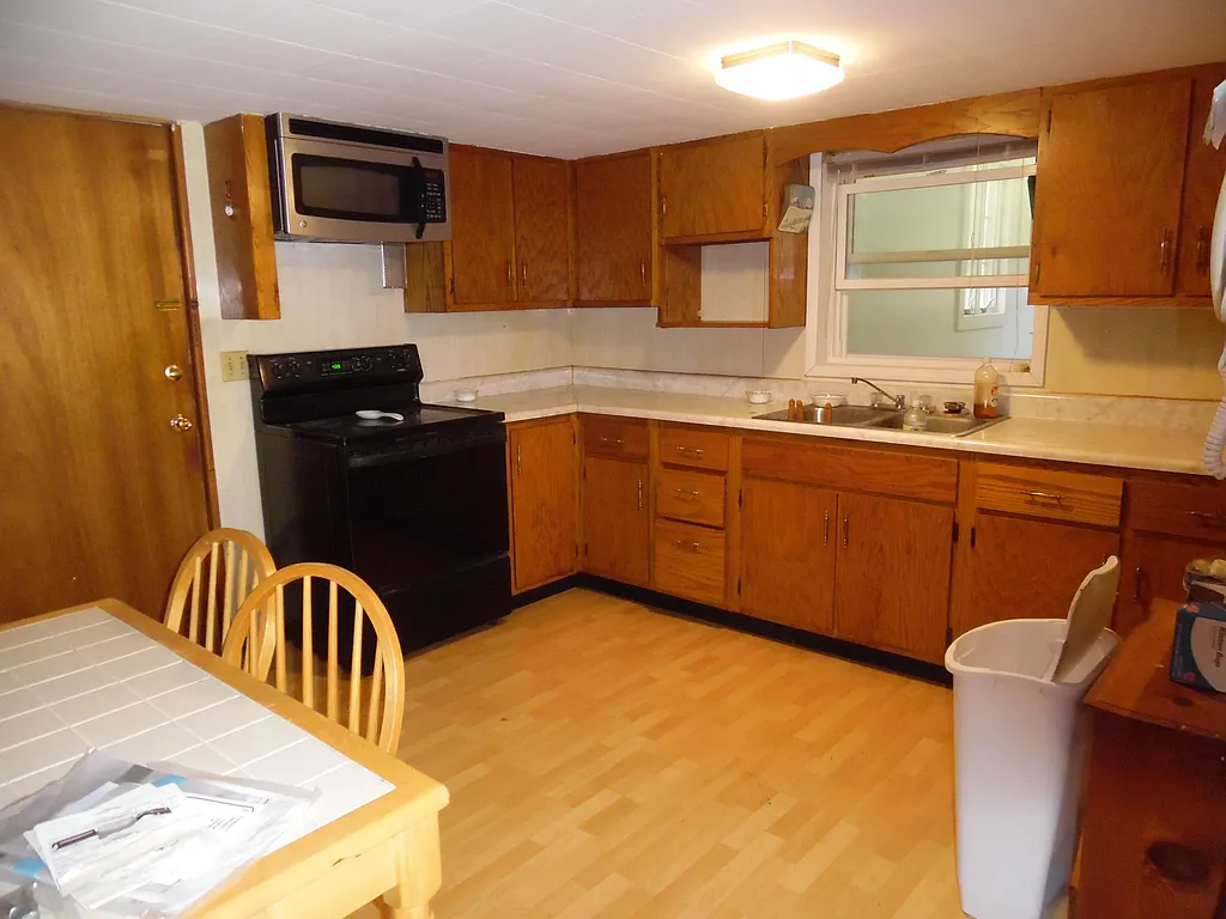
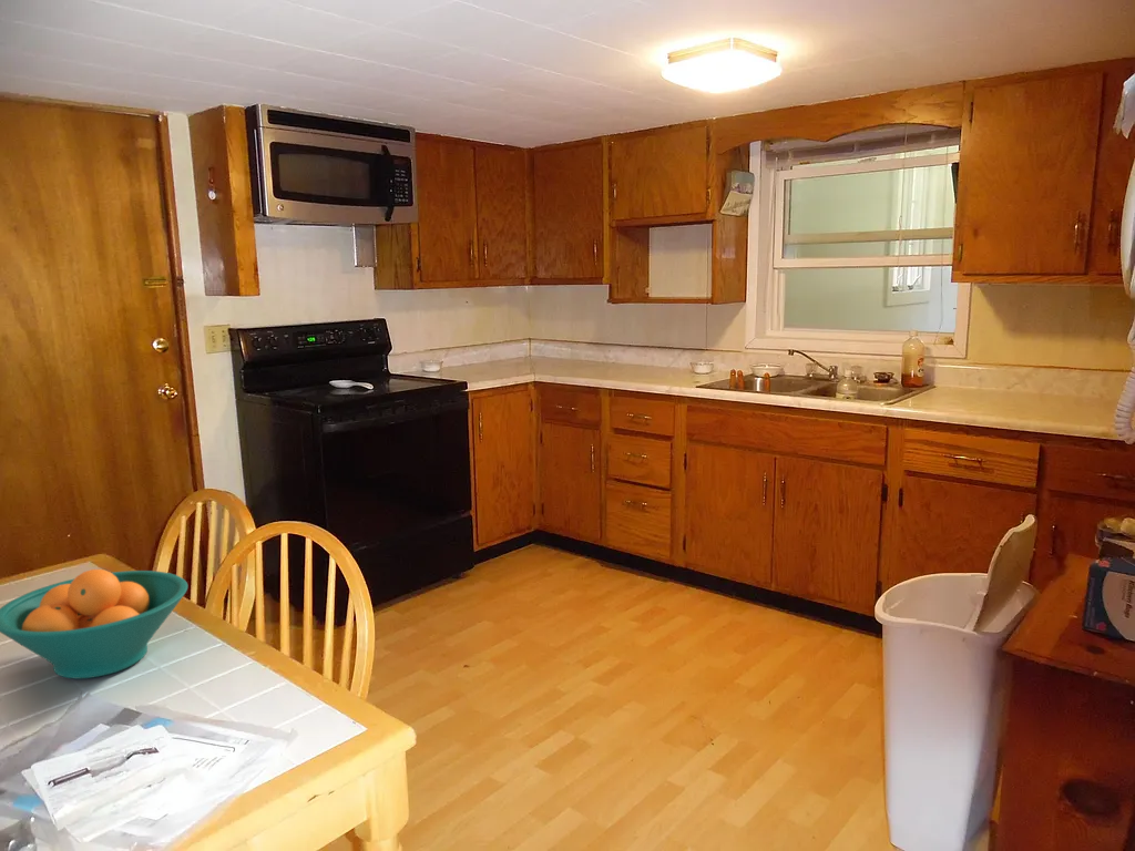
+ fruit bowl (96, 616)
